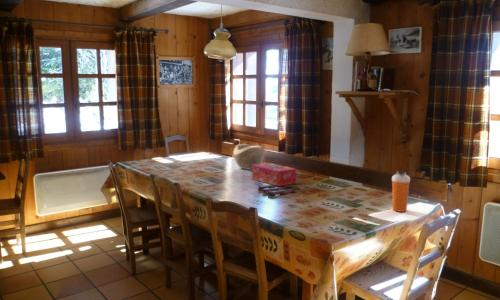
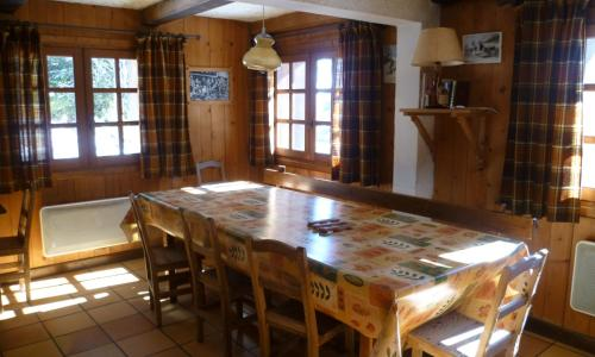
- shaker bottle (400, 191)
- decorative bowl (248, 156)
- tissue box (273, 174)
